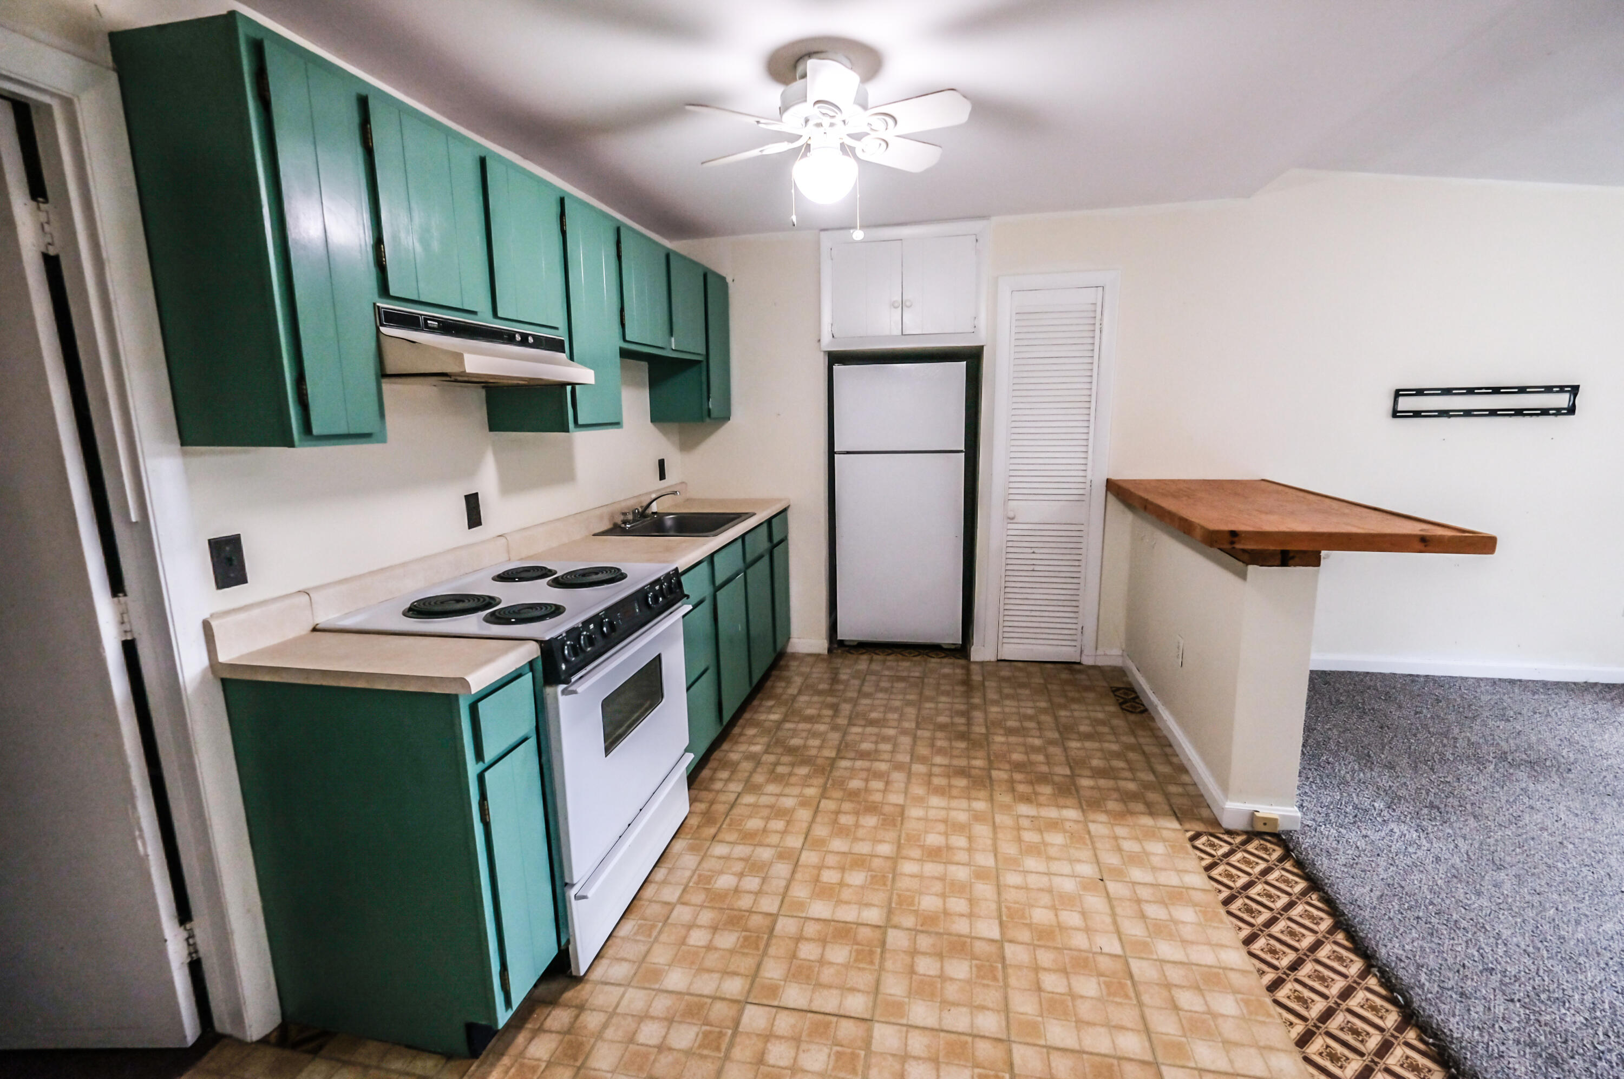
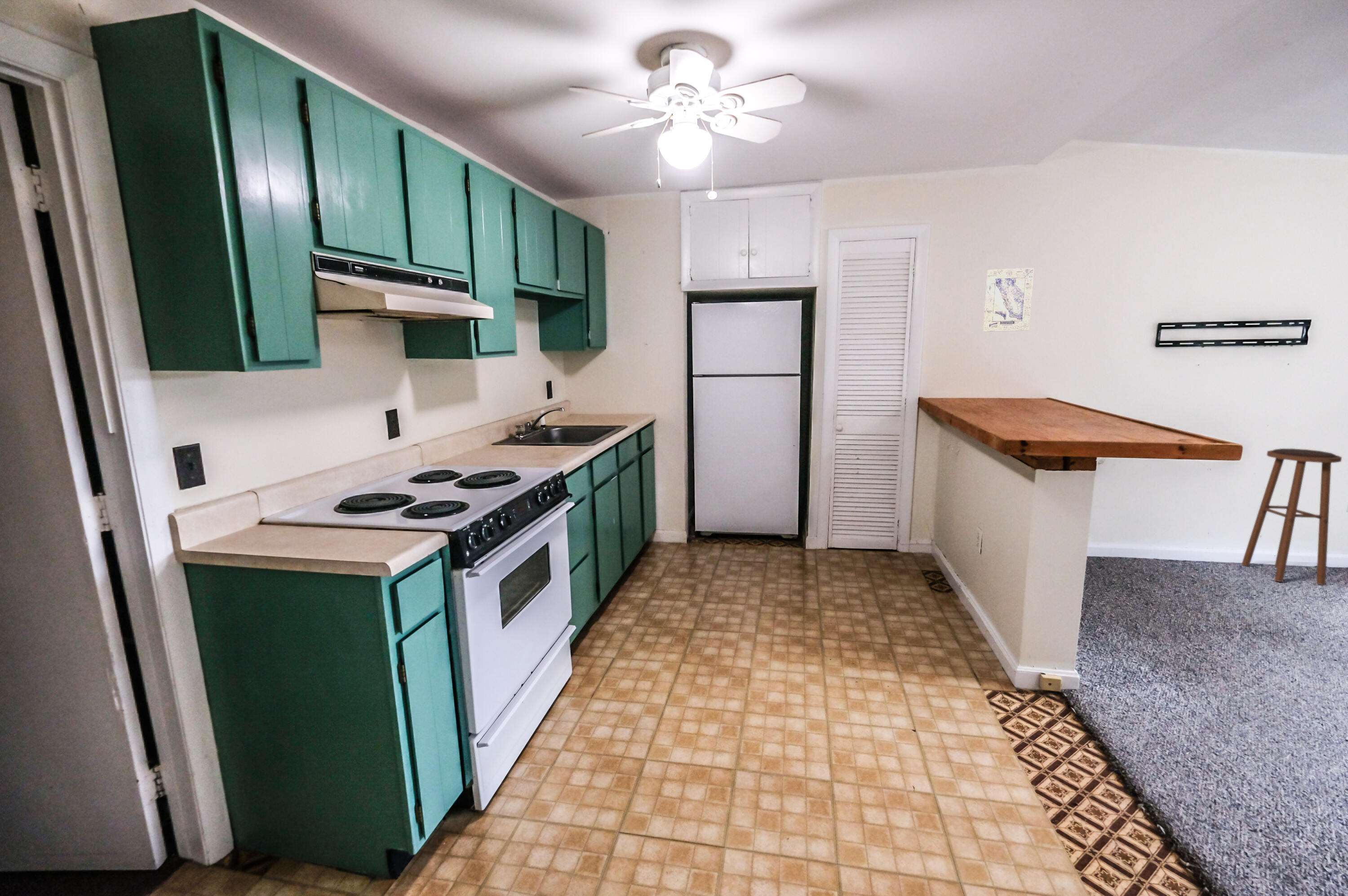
+ stool (1291, 514)
+ wall art (1008, 300)
